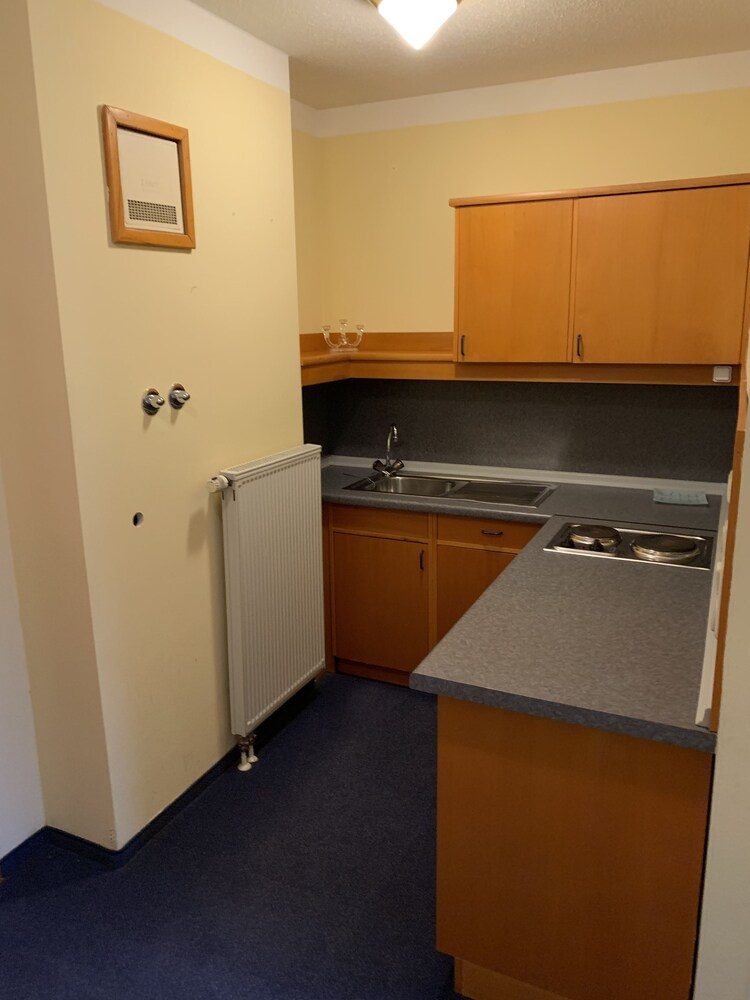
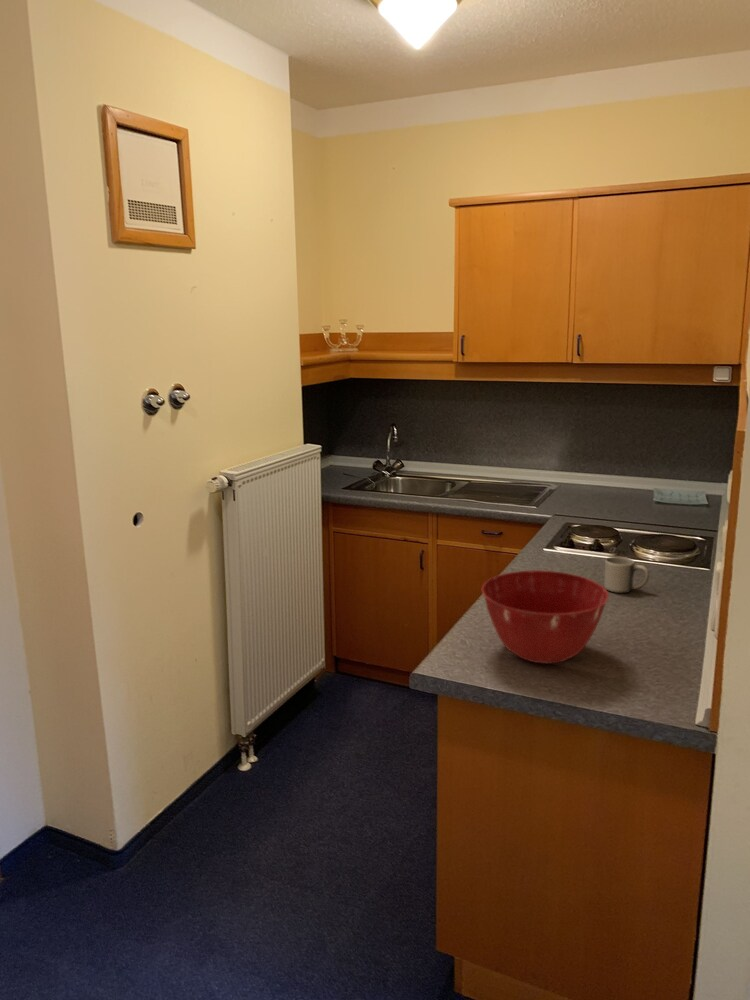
+ mug (626, 575)
+ mixing bowl (542, 620)
